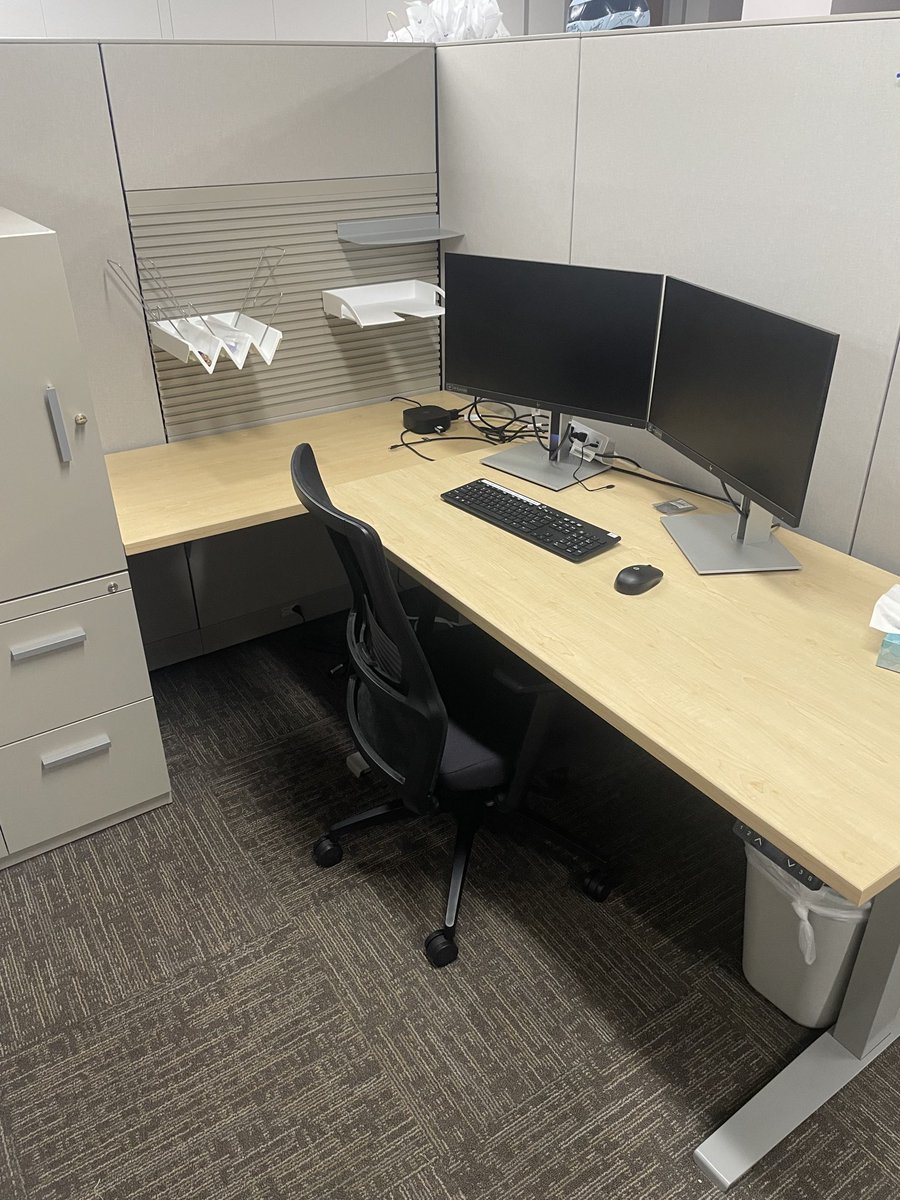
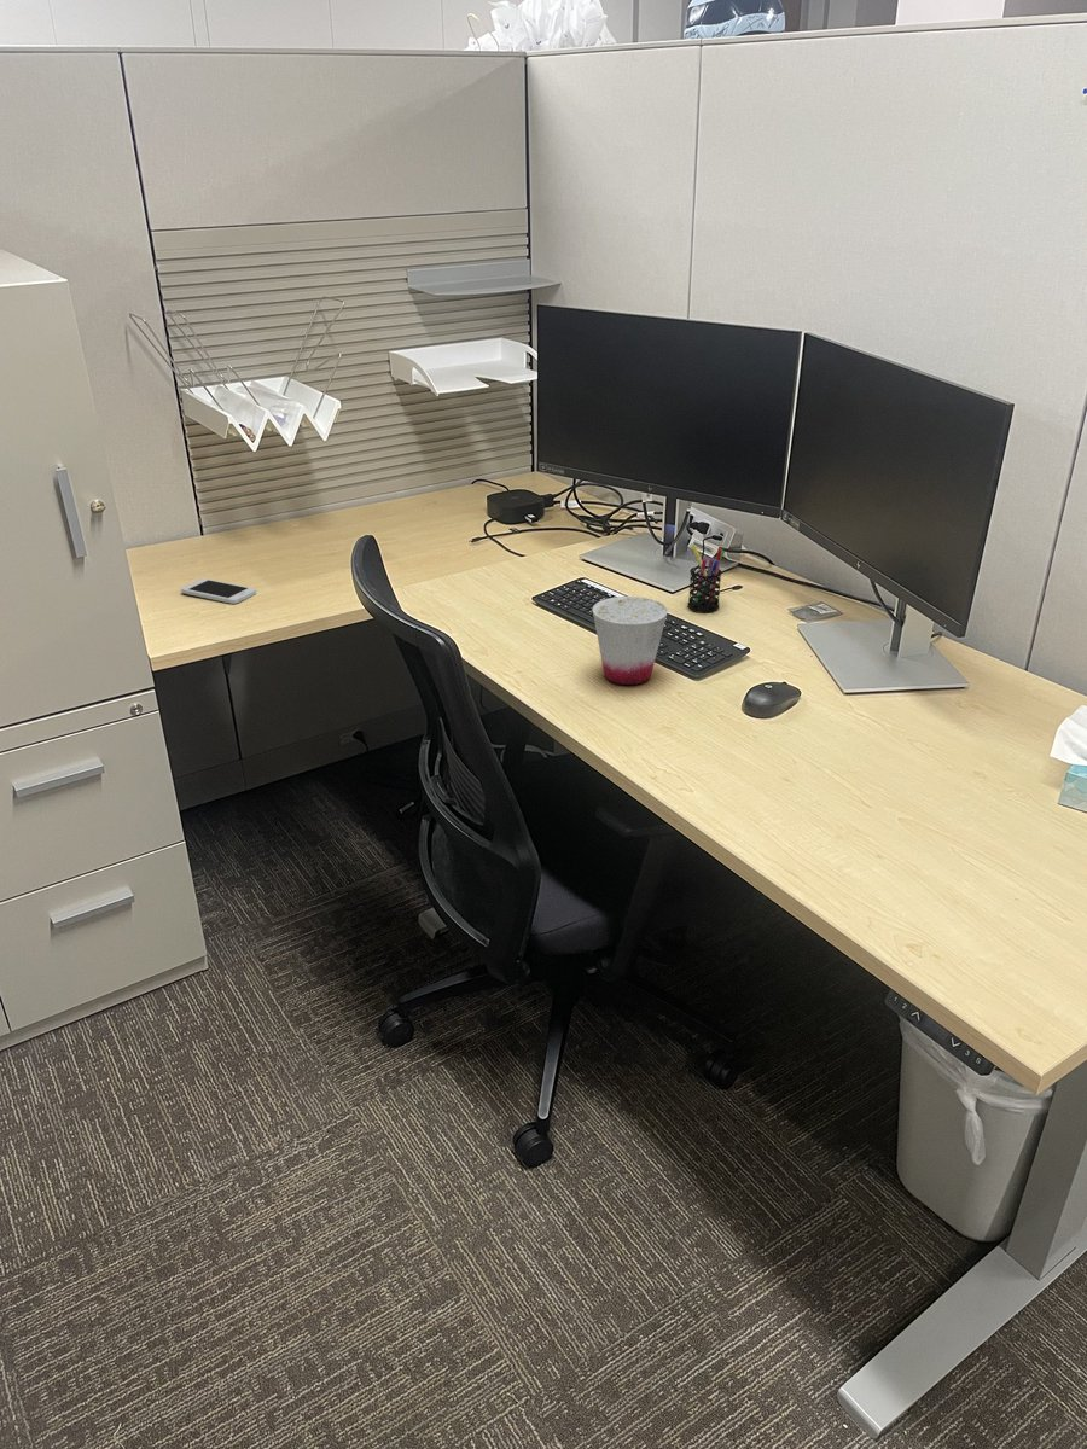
+ pen holder (709, 575)
+ cup (628, 642)
+ smartphone (219, 590)
